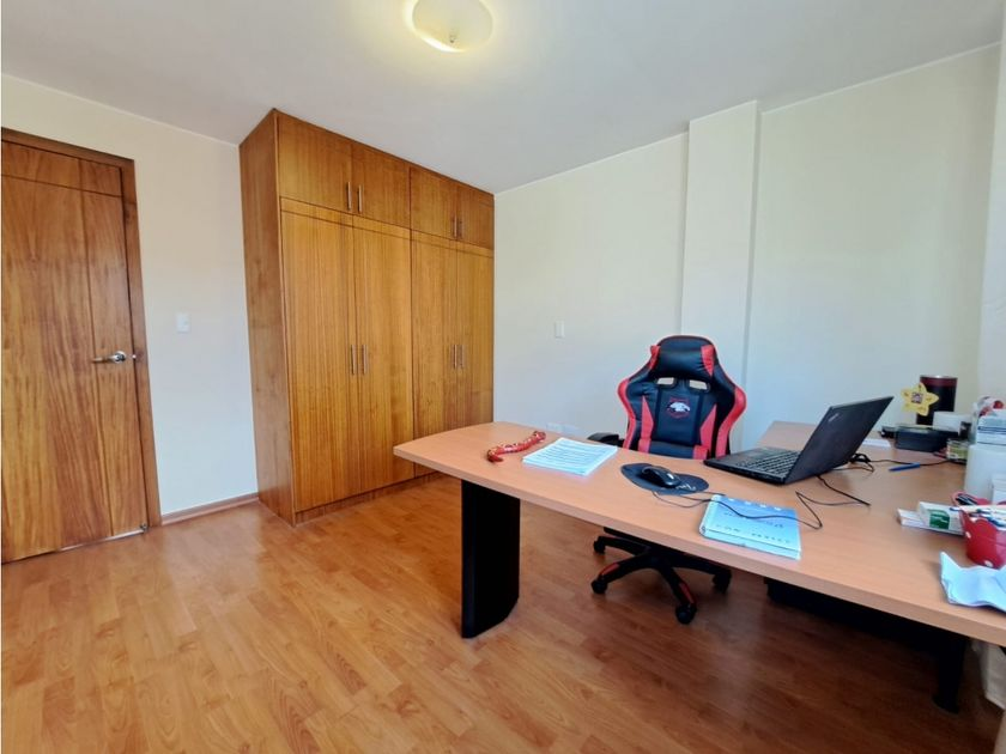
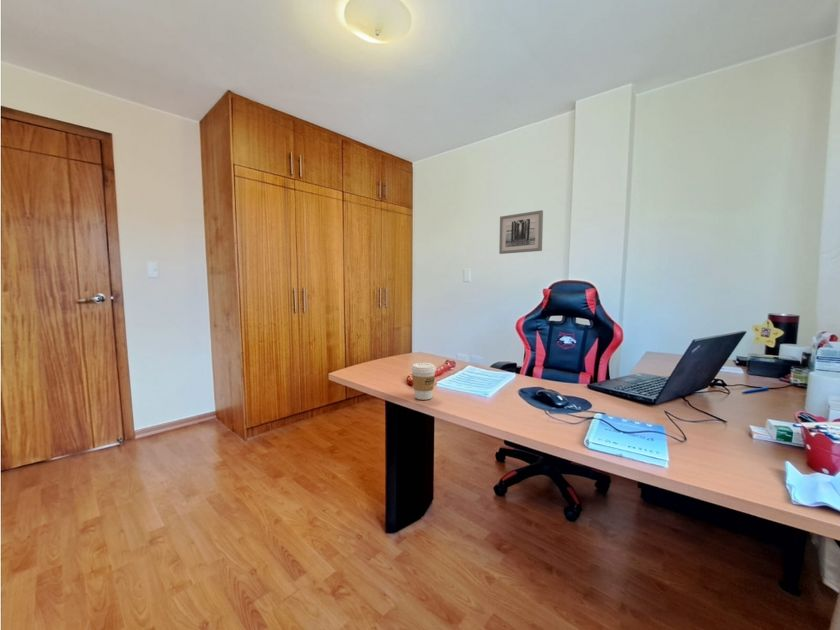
+ wall art (520, 233)
+ coffee cup (423, 380)
